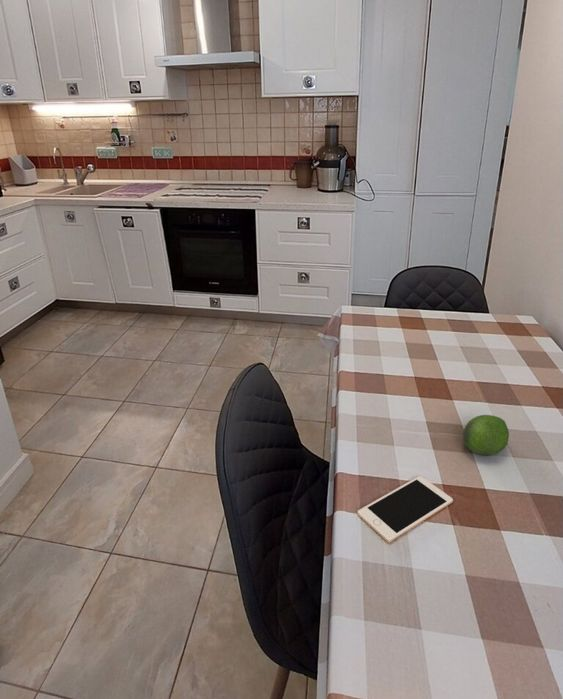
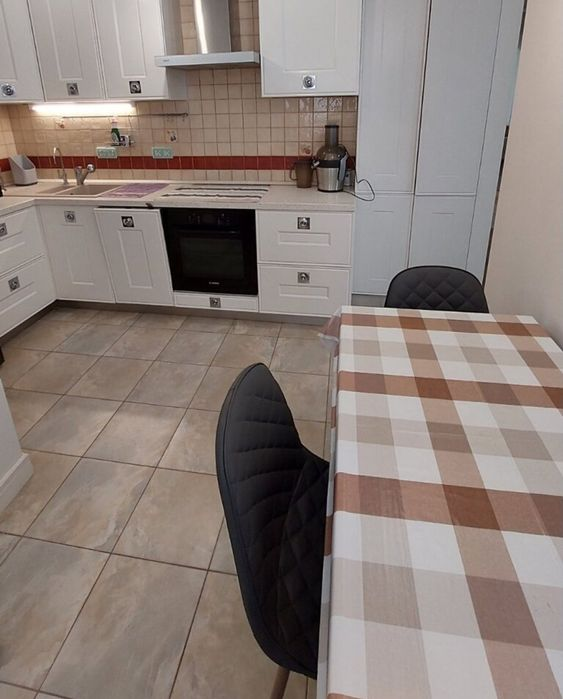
- fruit (485, 432)
- cell phone (405, 506)
